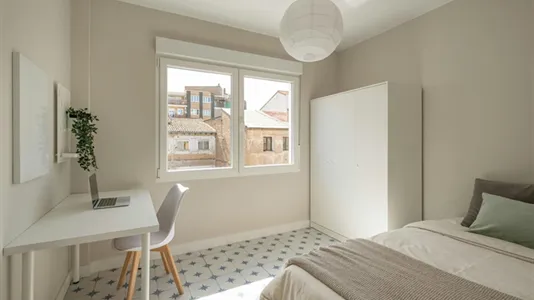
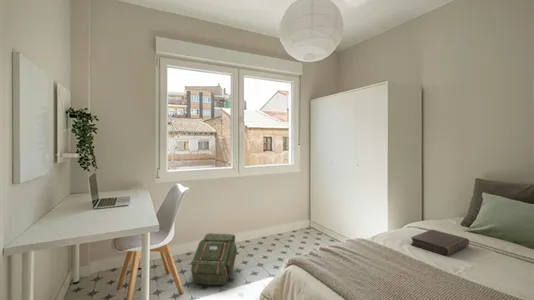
+ book (439, 241)
+ backpack (215, 257)
